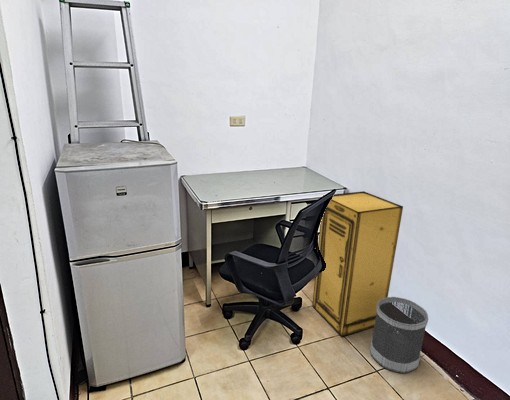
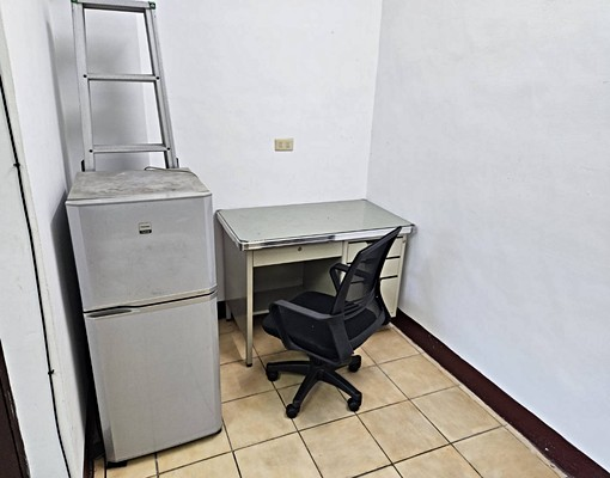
- wastebasket (397, 333)
- storage cabinet (353, 260)
